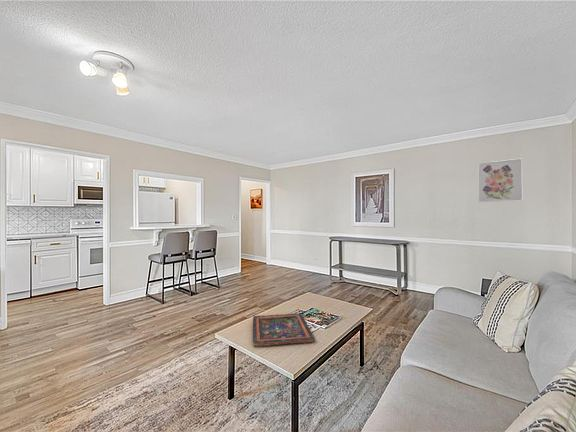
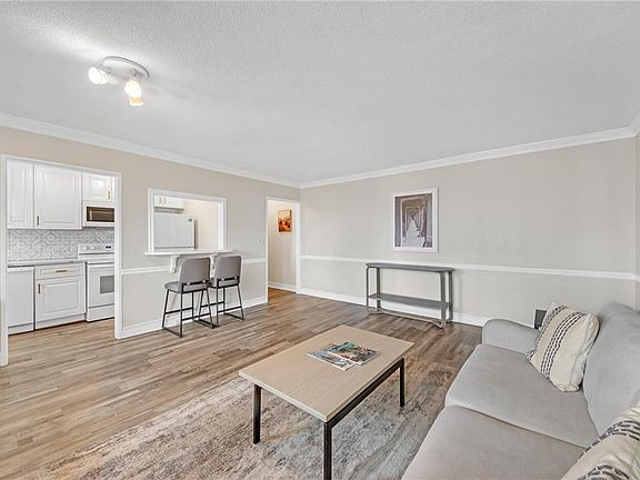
- wall art (499, 181)
- painted panel (280, 327)
